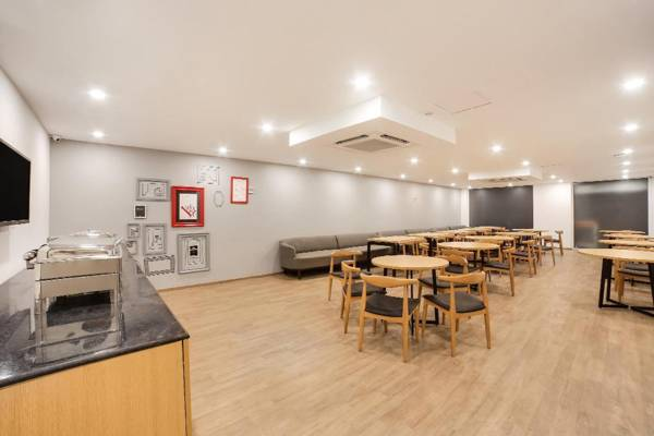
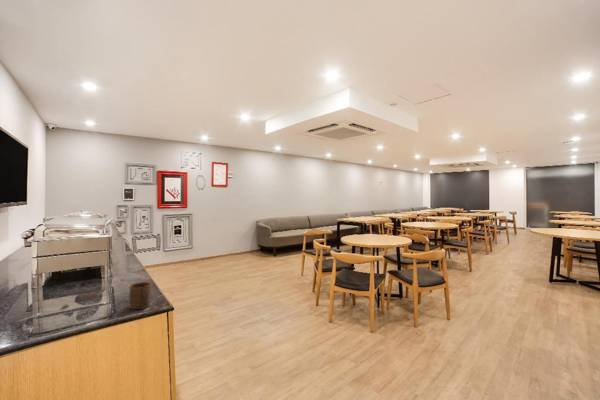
+ cup (140, 295)
